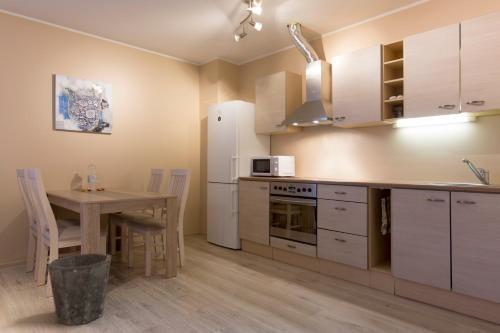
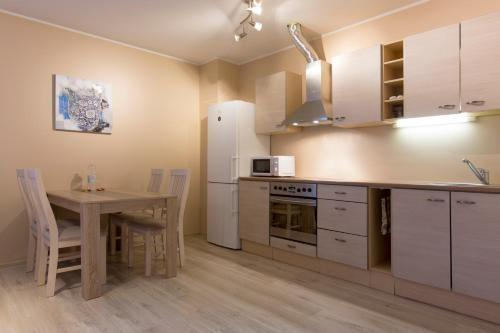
- waste bin (81, 287)
